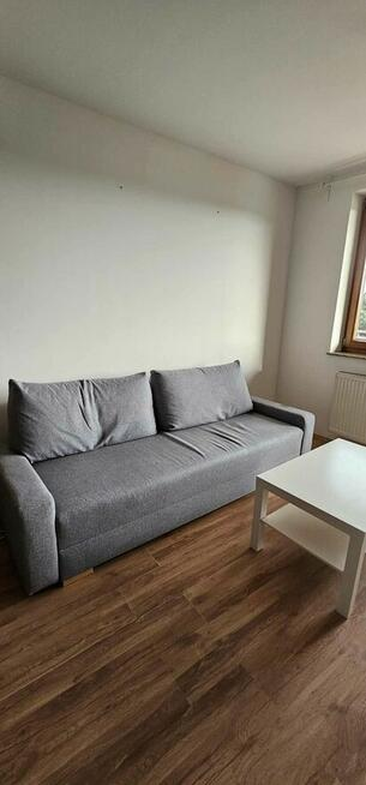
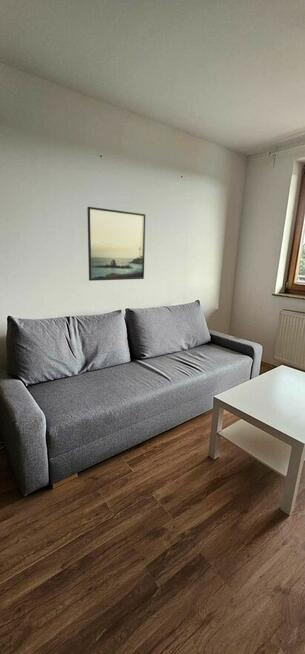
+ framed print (118, 246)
